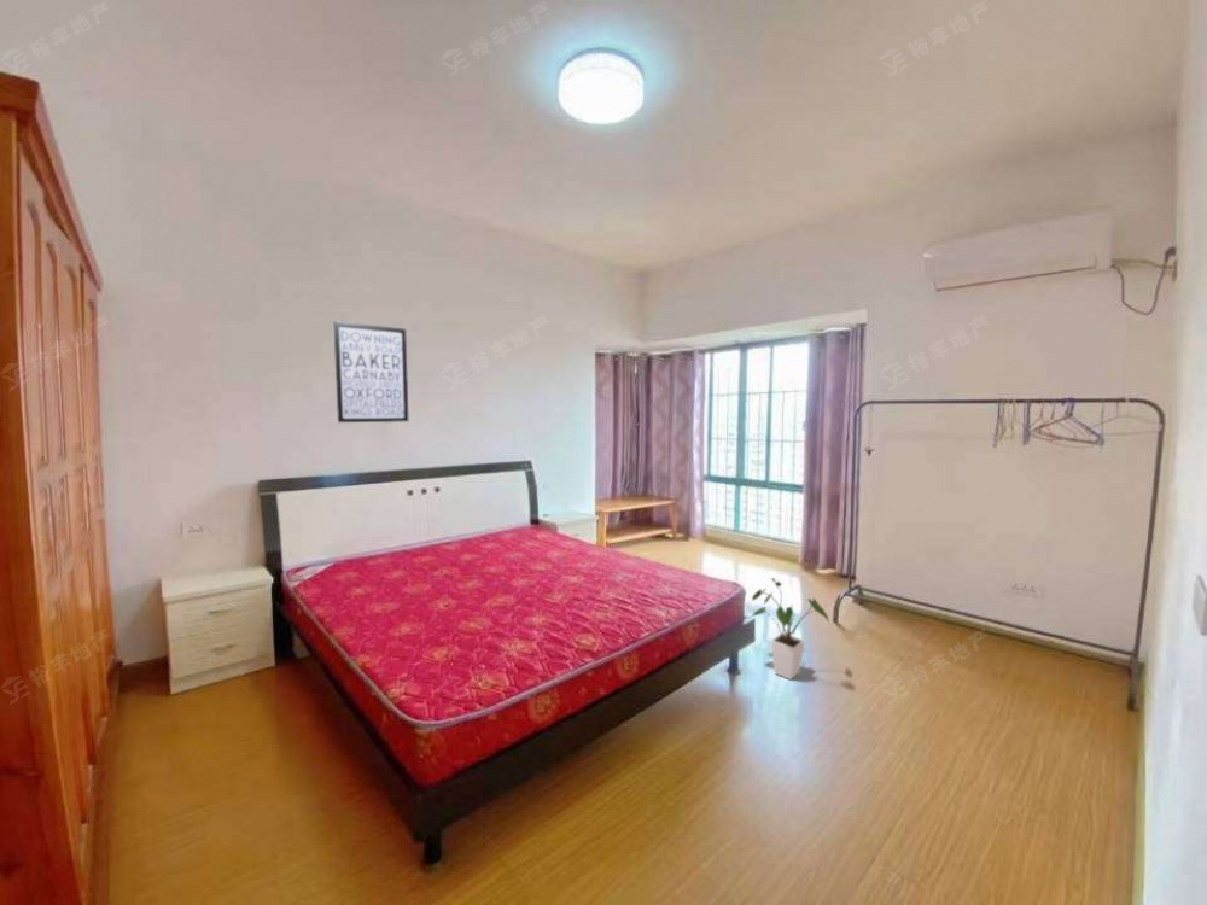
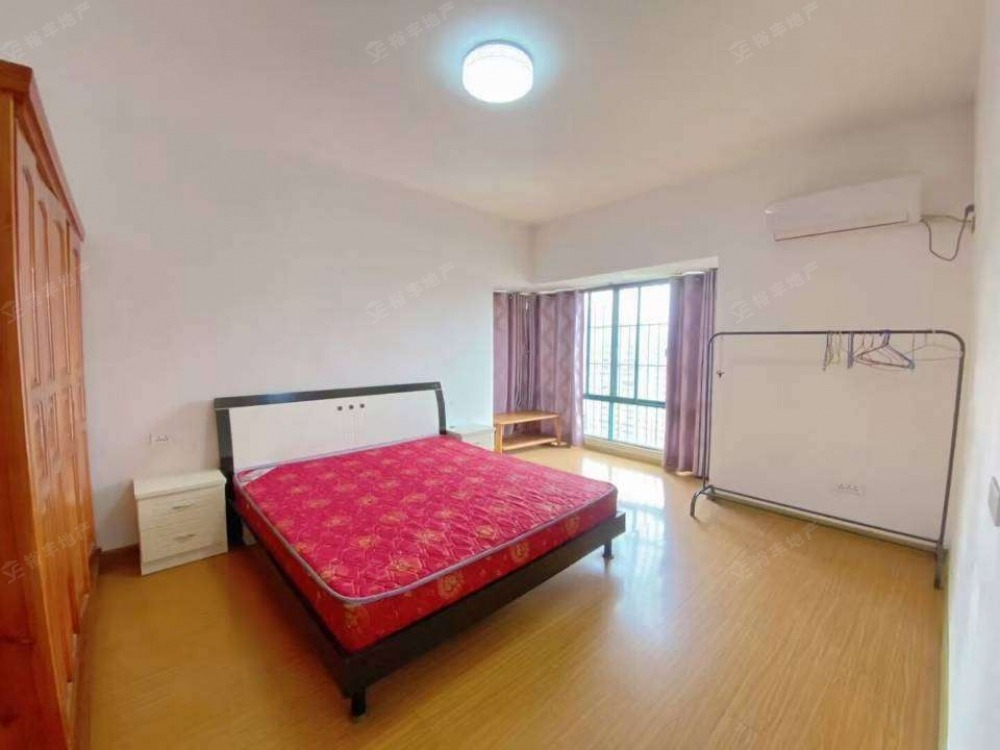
- wall art (373, 374)
- house plant (789, 629)
